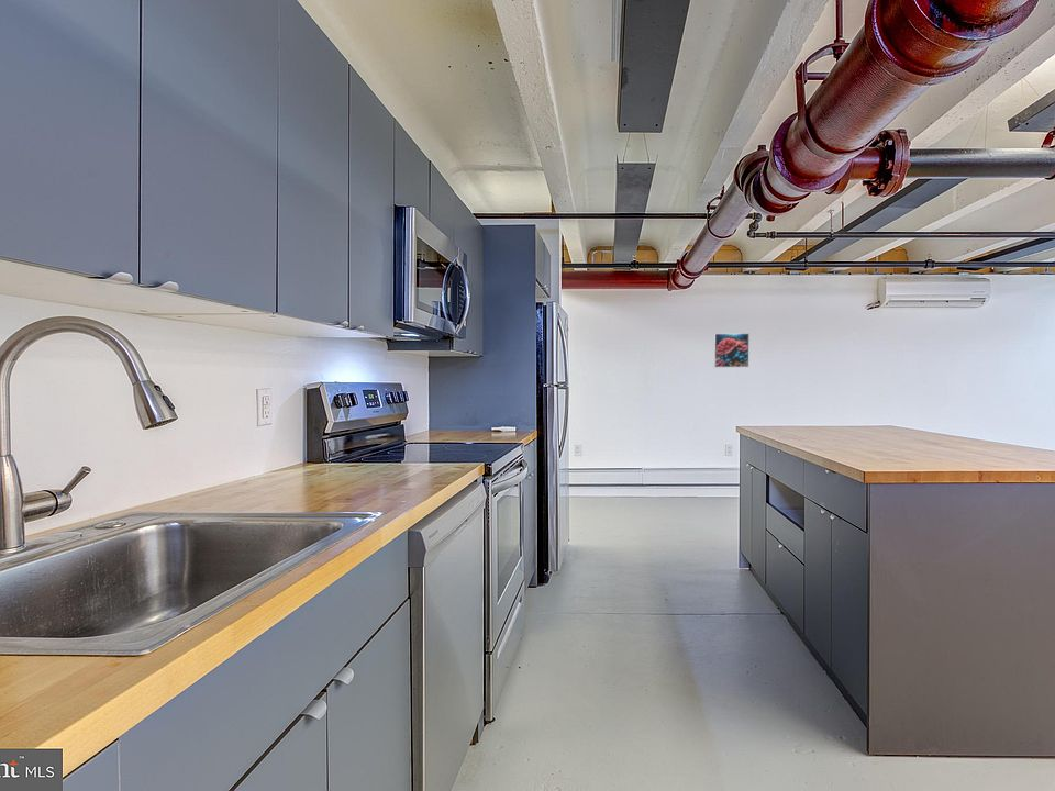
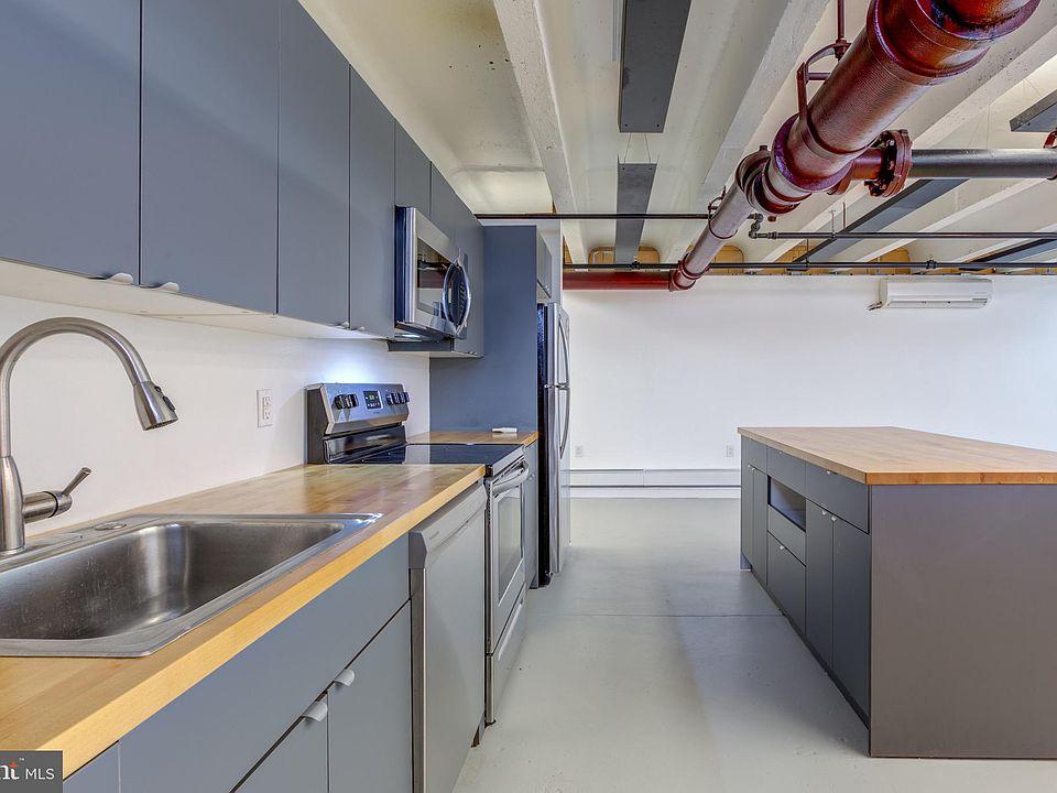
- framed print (731, 350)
